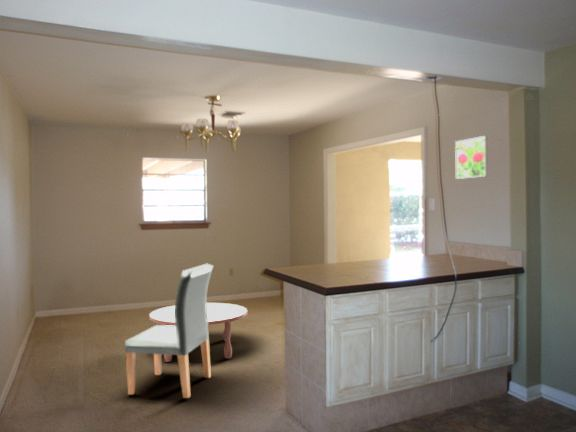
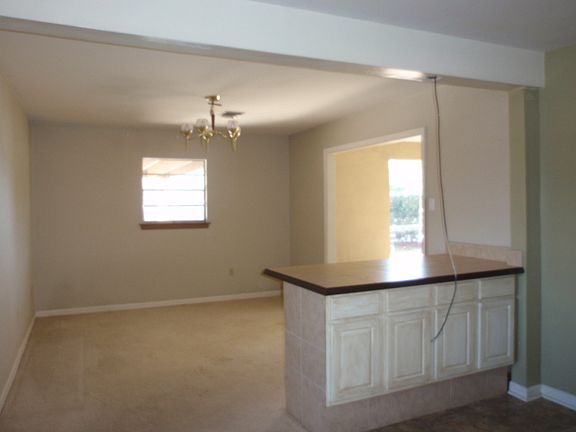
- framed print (471, 158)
- dining chair (171, 326)
- coffee table (208, 324)
